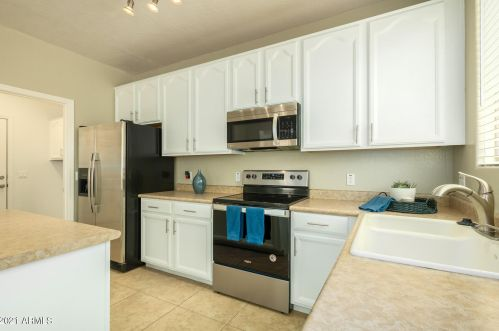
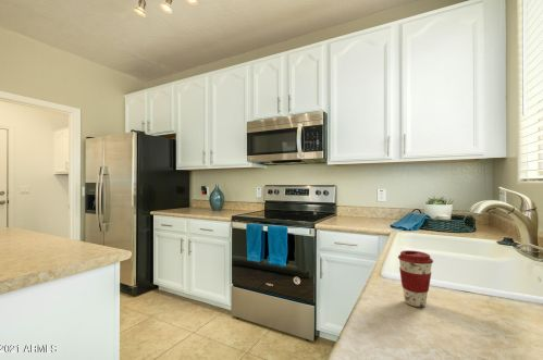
+ coffee cup (415, 277)
